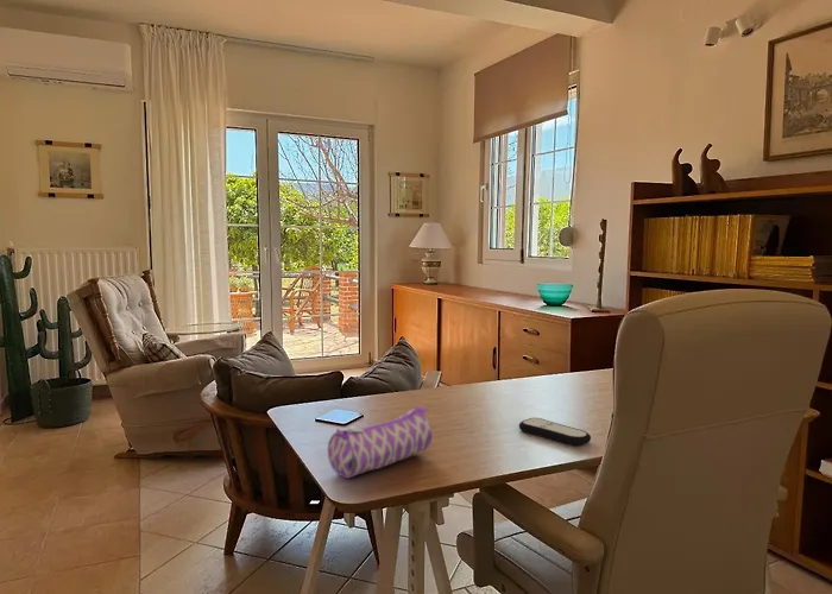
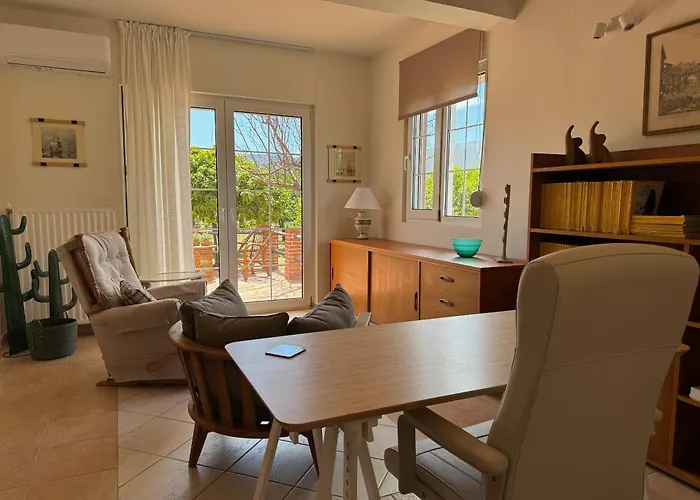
- remote control (554, 430)
- pencil case (380, 440)
